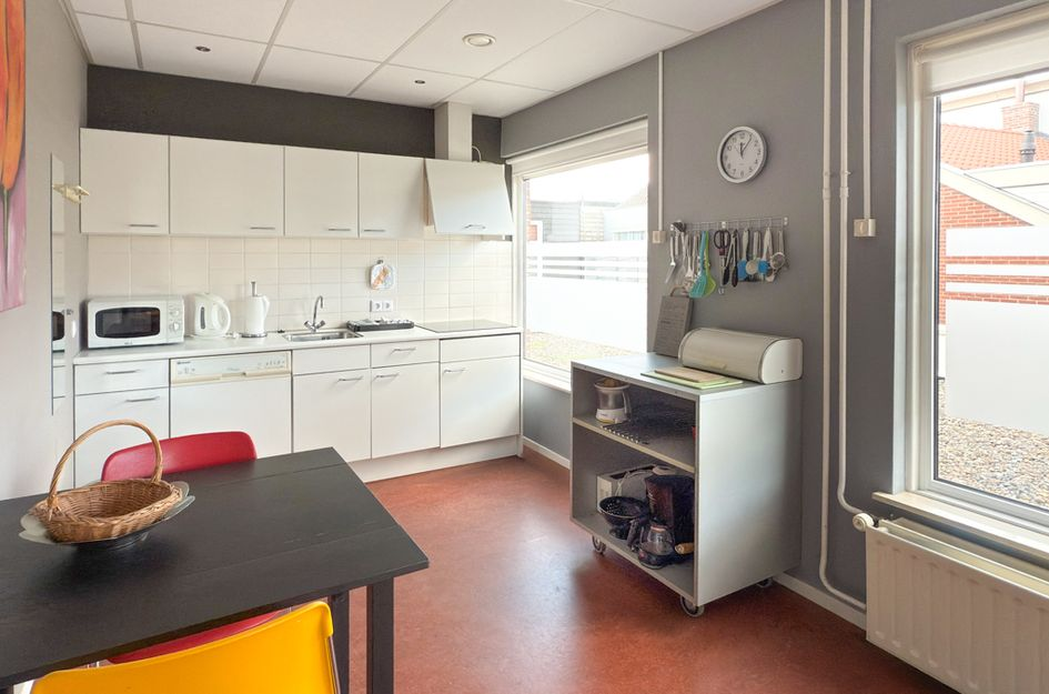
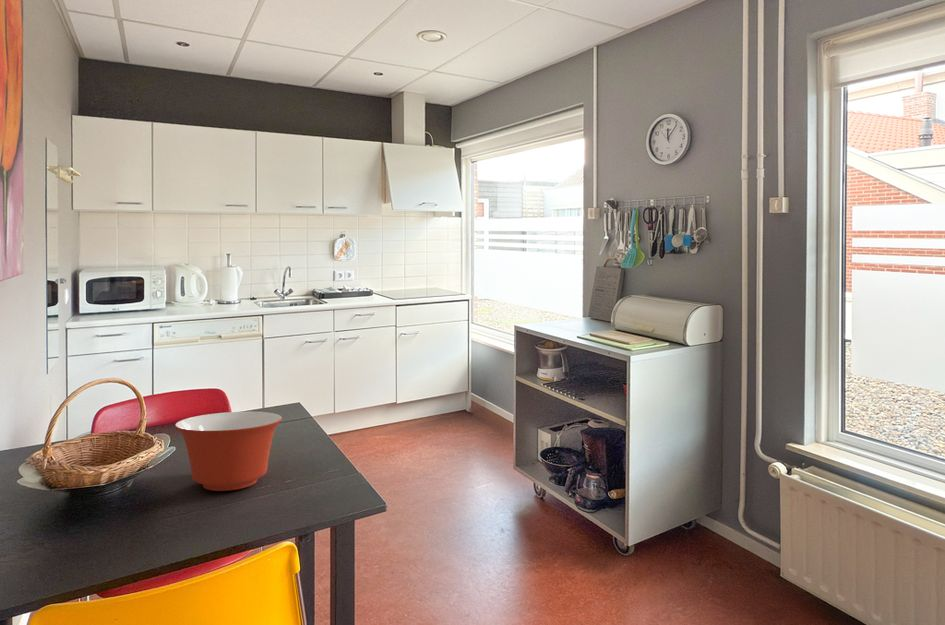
+ mixing bowl (230, 451)
